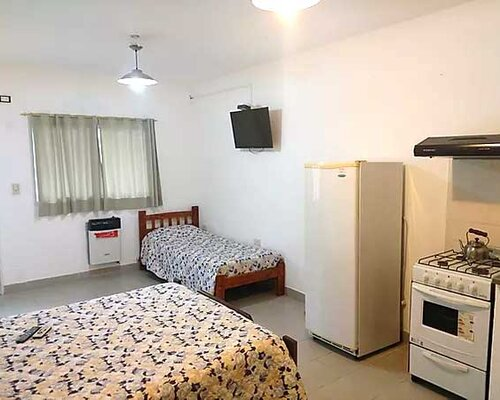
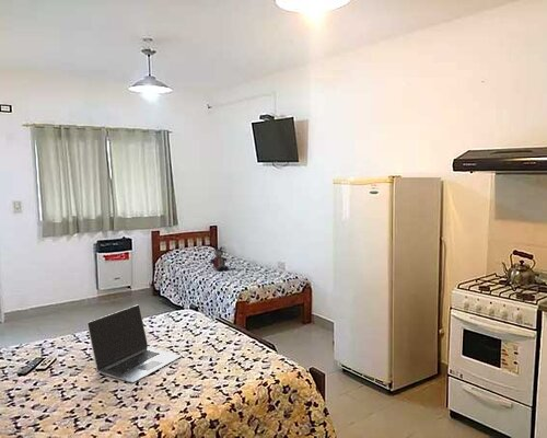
+ laptop (136, 339)
+ stuffed bear (220, 258)
